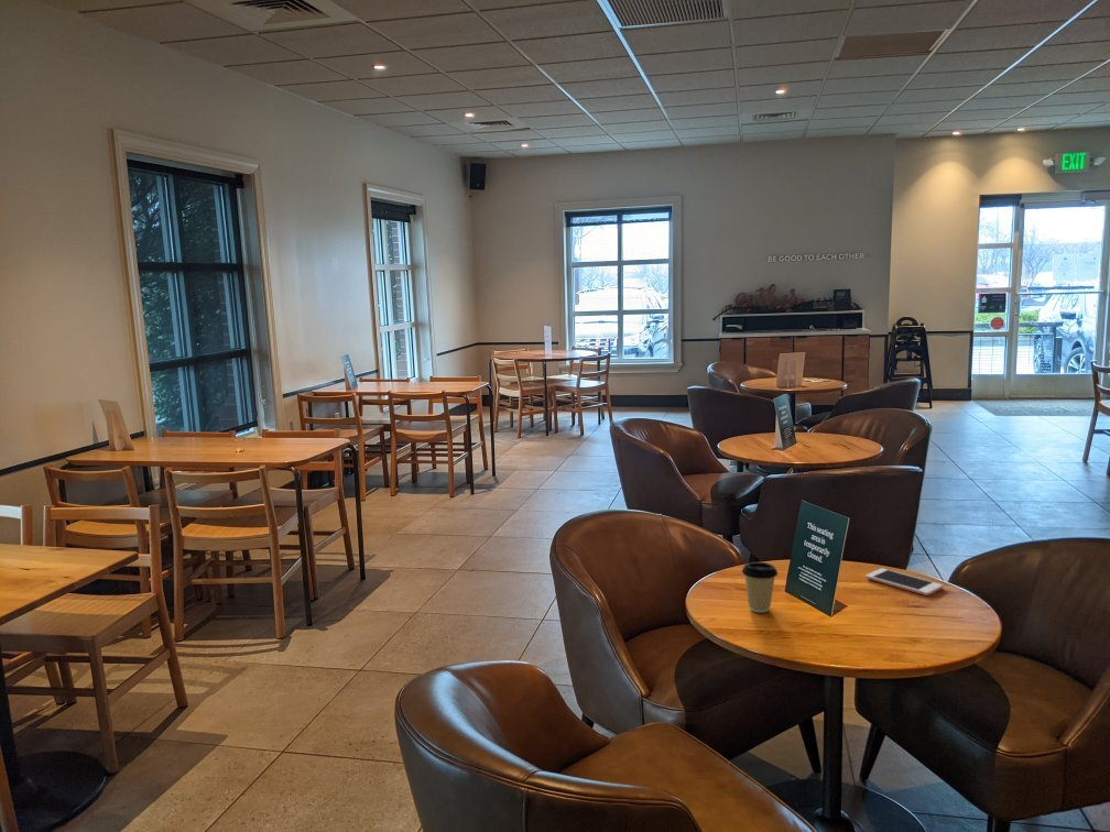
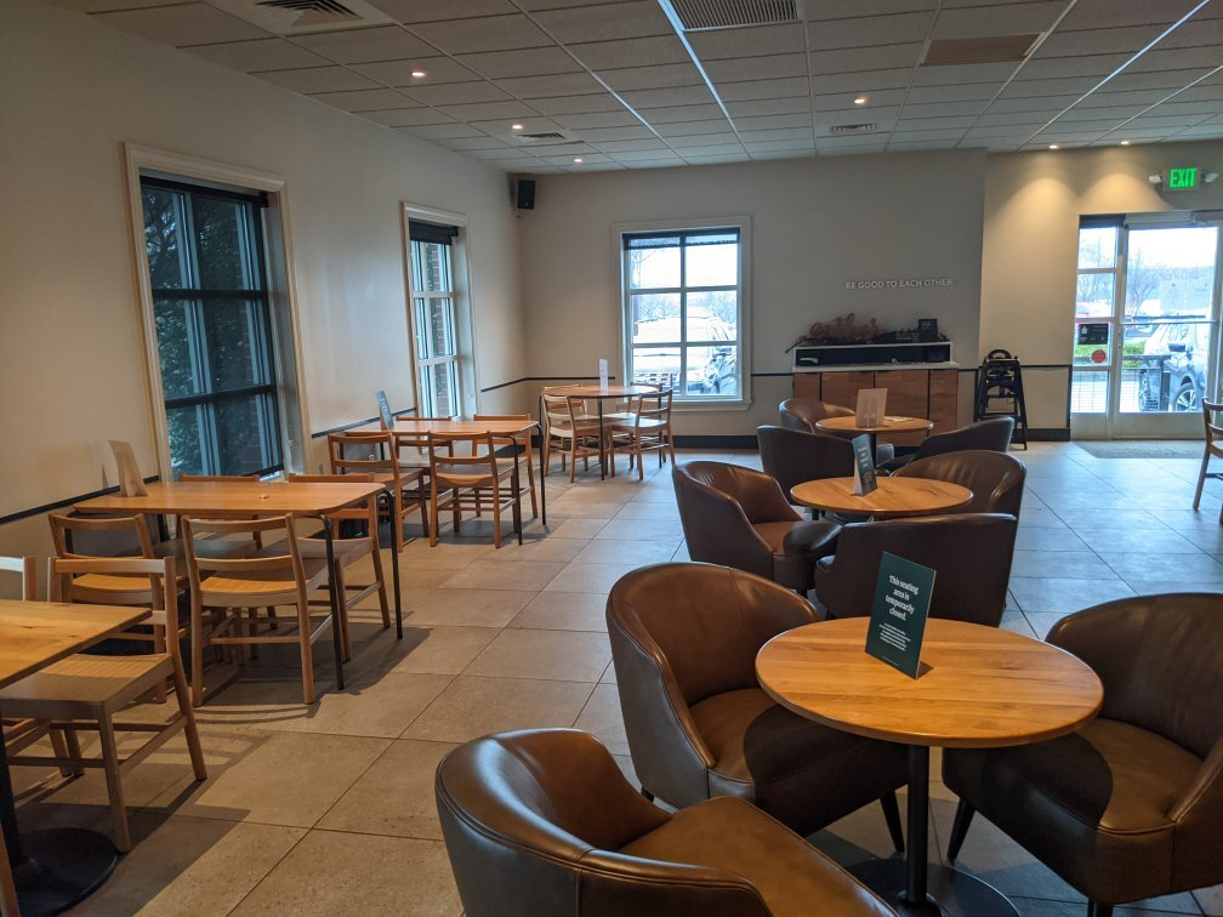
- cell phone (903, 581)
- coffee cup (759, 587)
